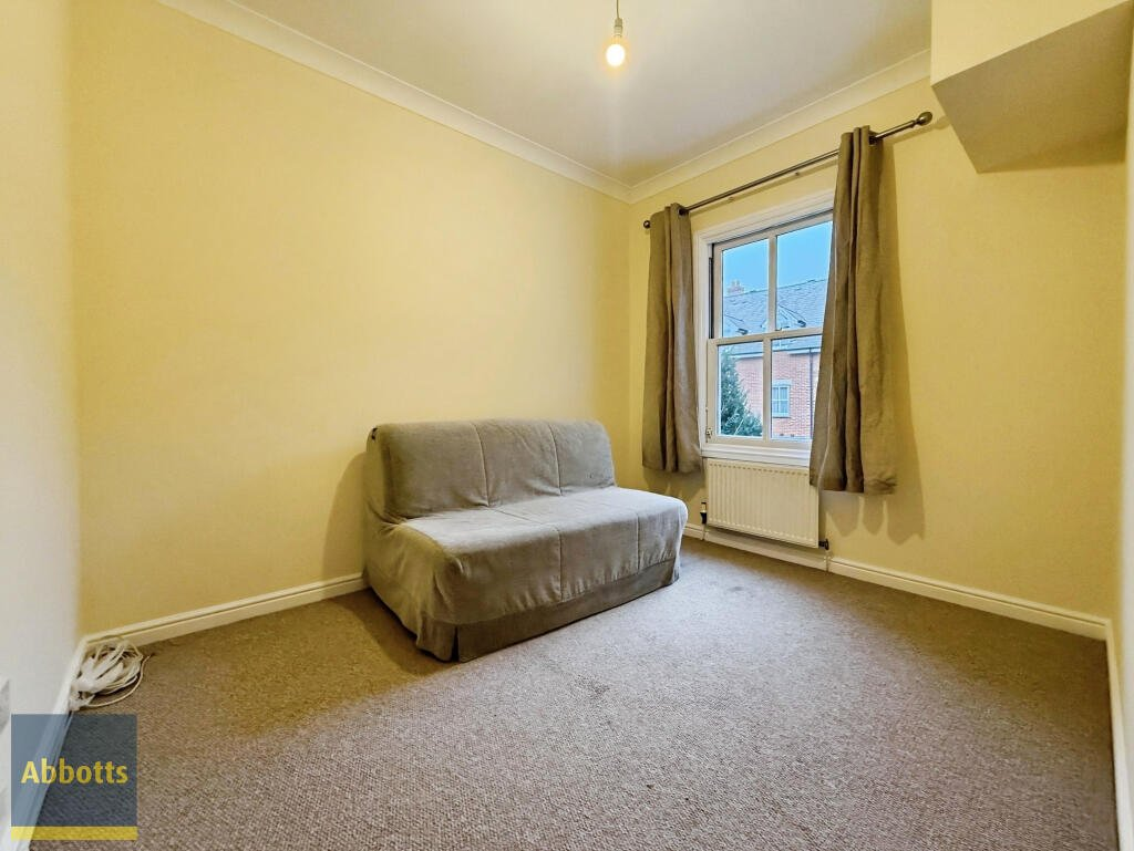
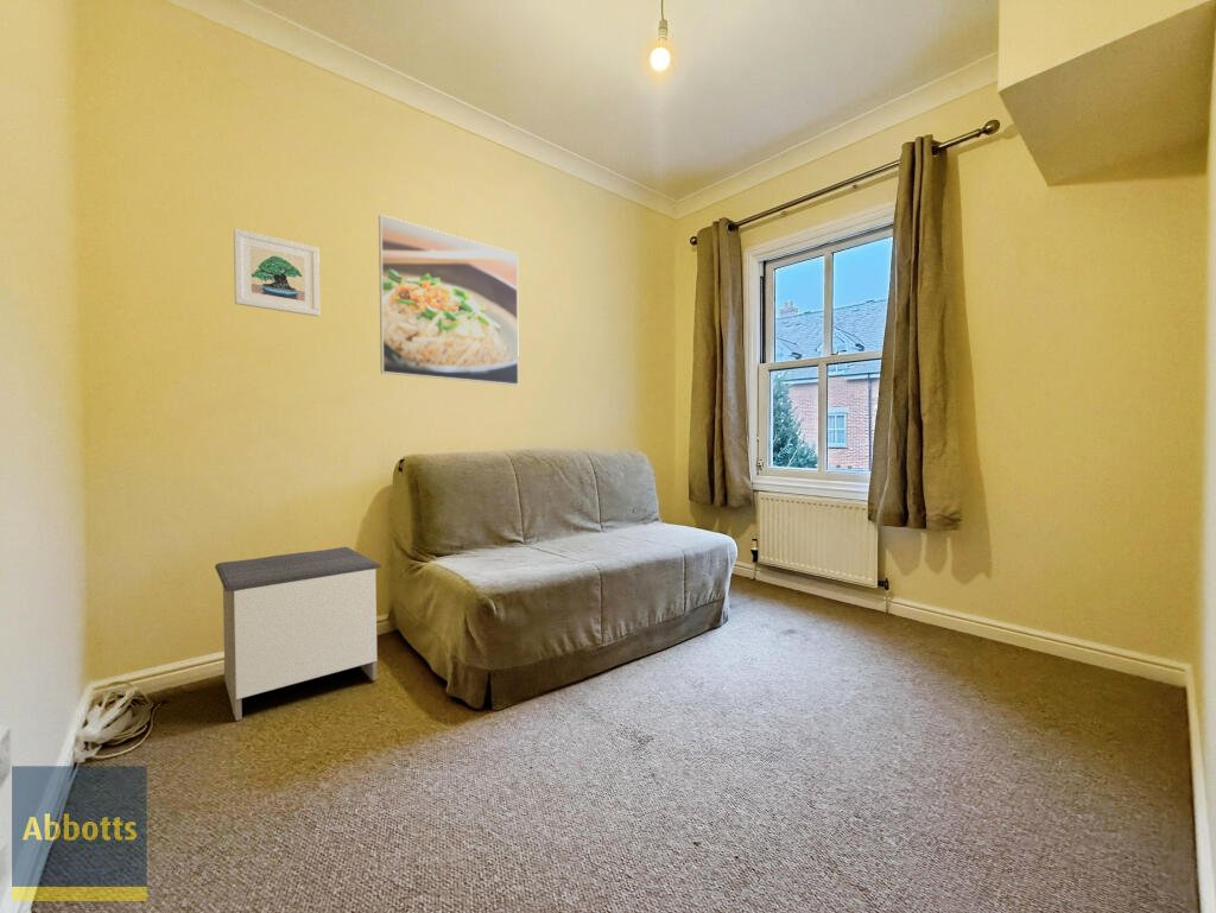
+ nightstand (298, 620)
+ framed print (278, 274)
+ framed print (455, 307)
